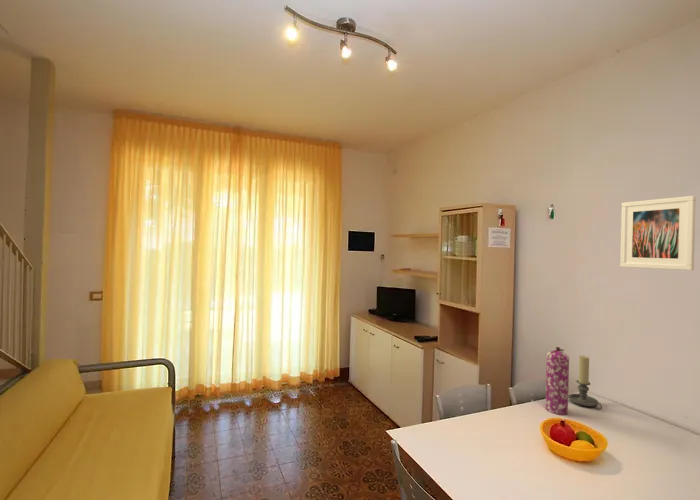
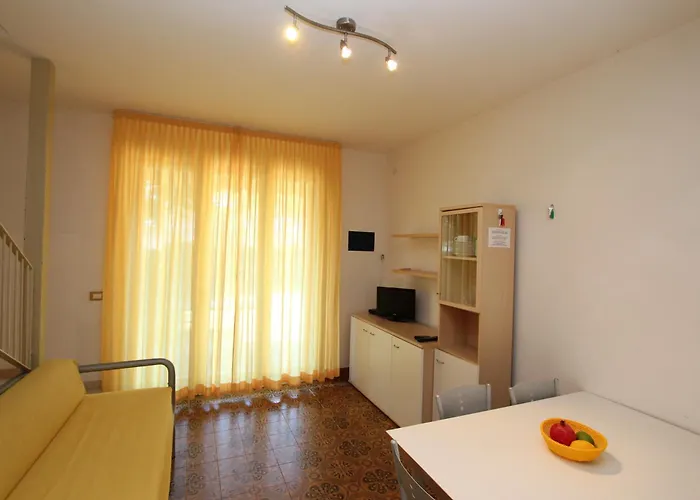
- candle holder (586, 380)
- gas cylinder (557, 378)
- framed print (655, 234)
